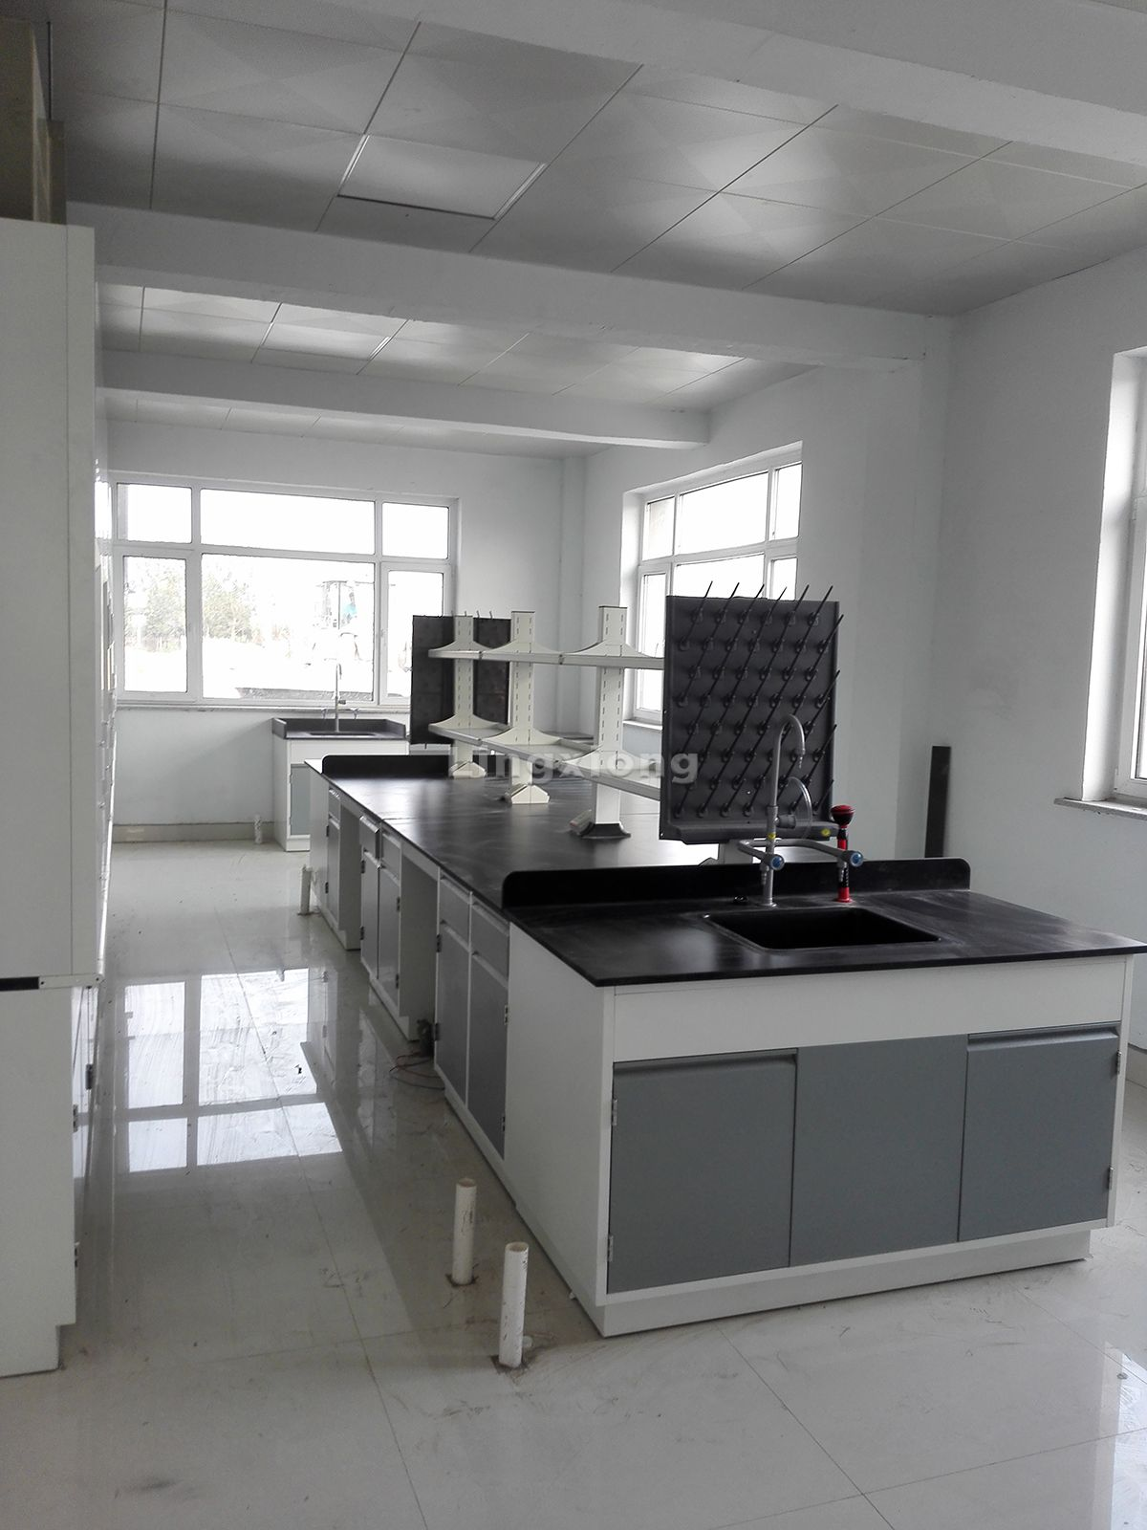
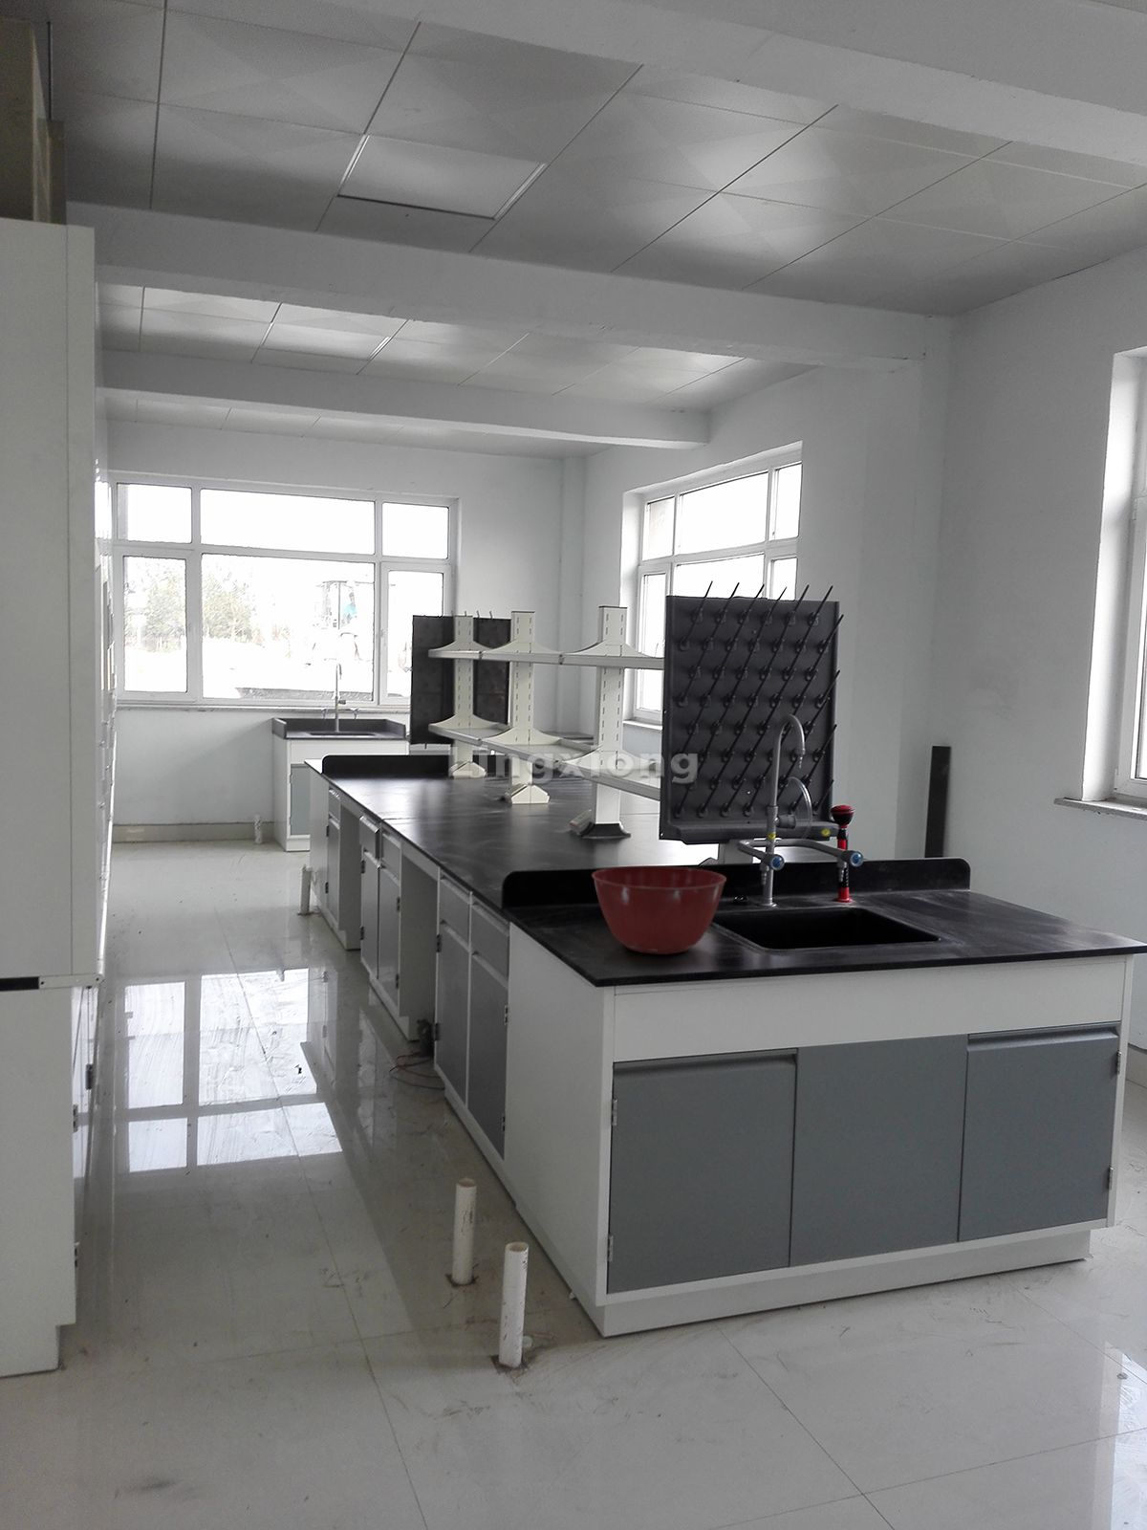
+ mixing bowl (658, 911)
